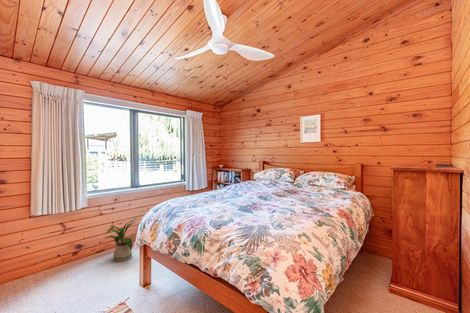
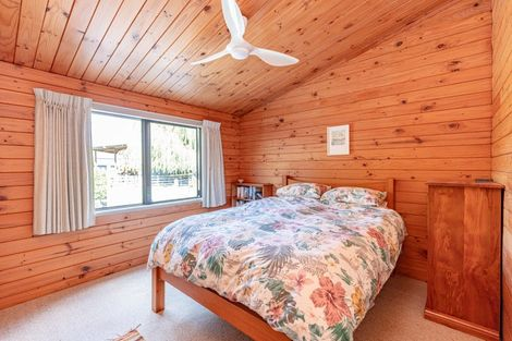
- house plant (121, 238)
